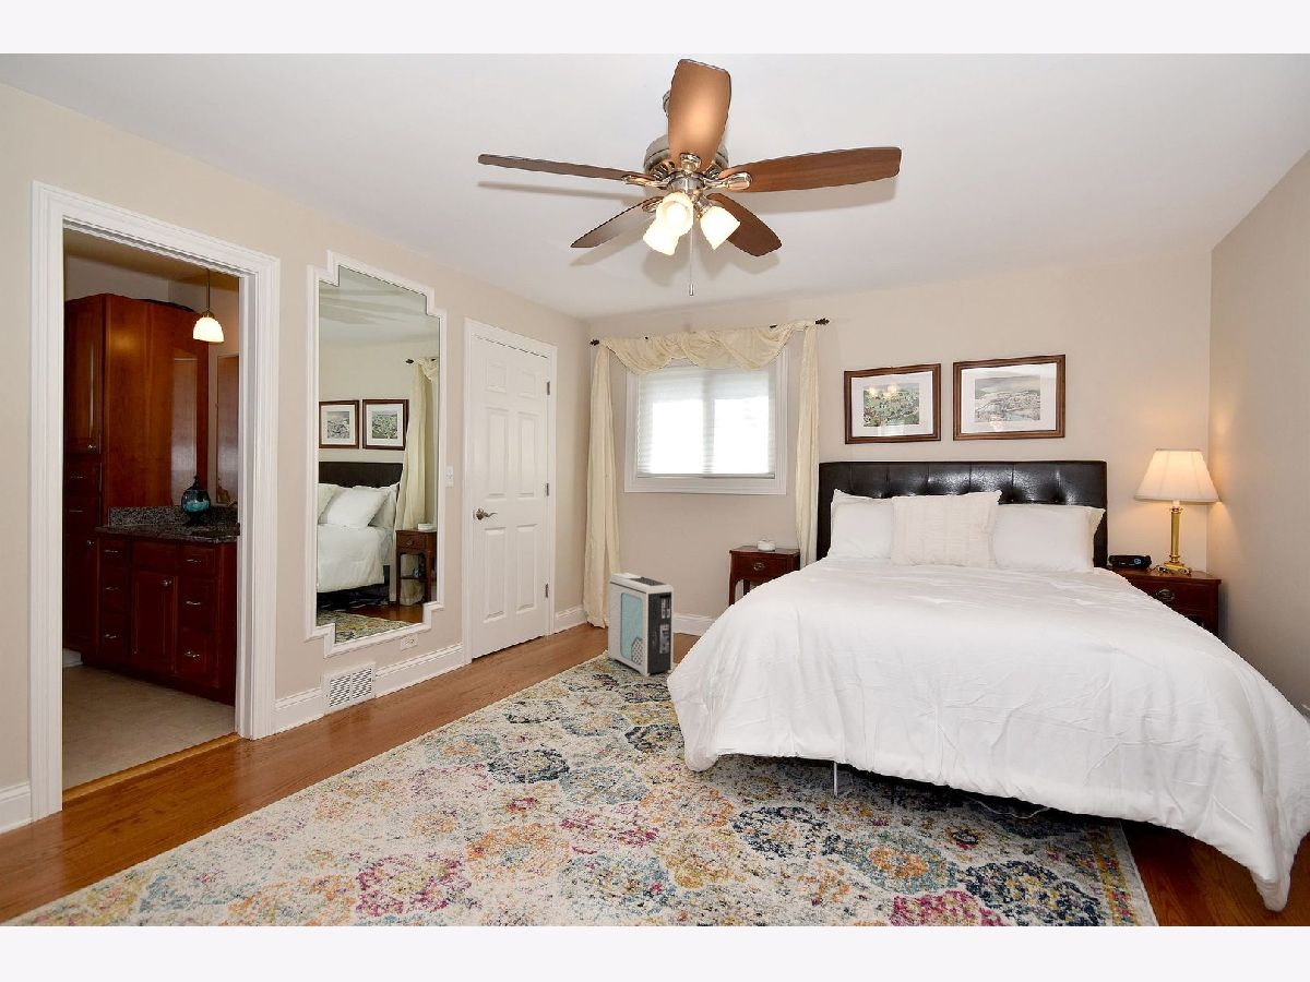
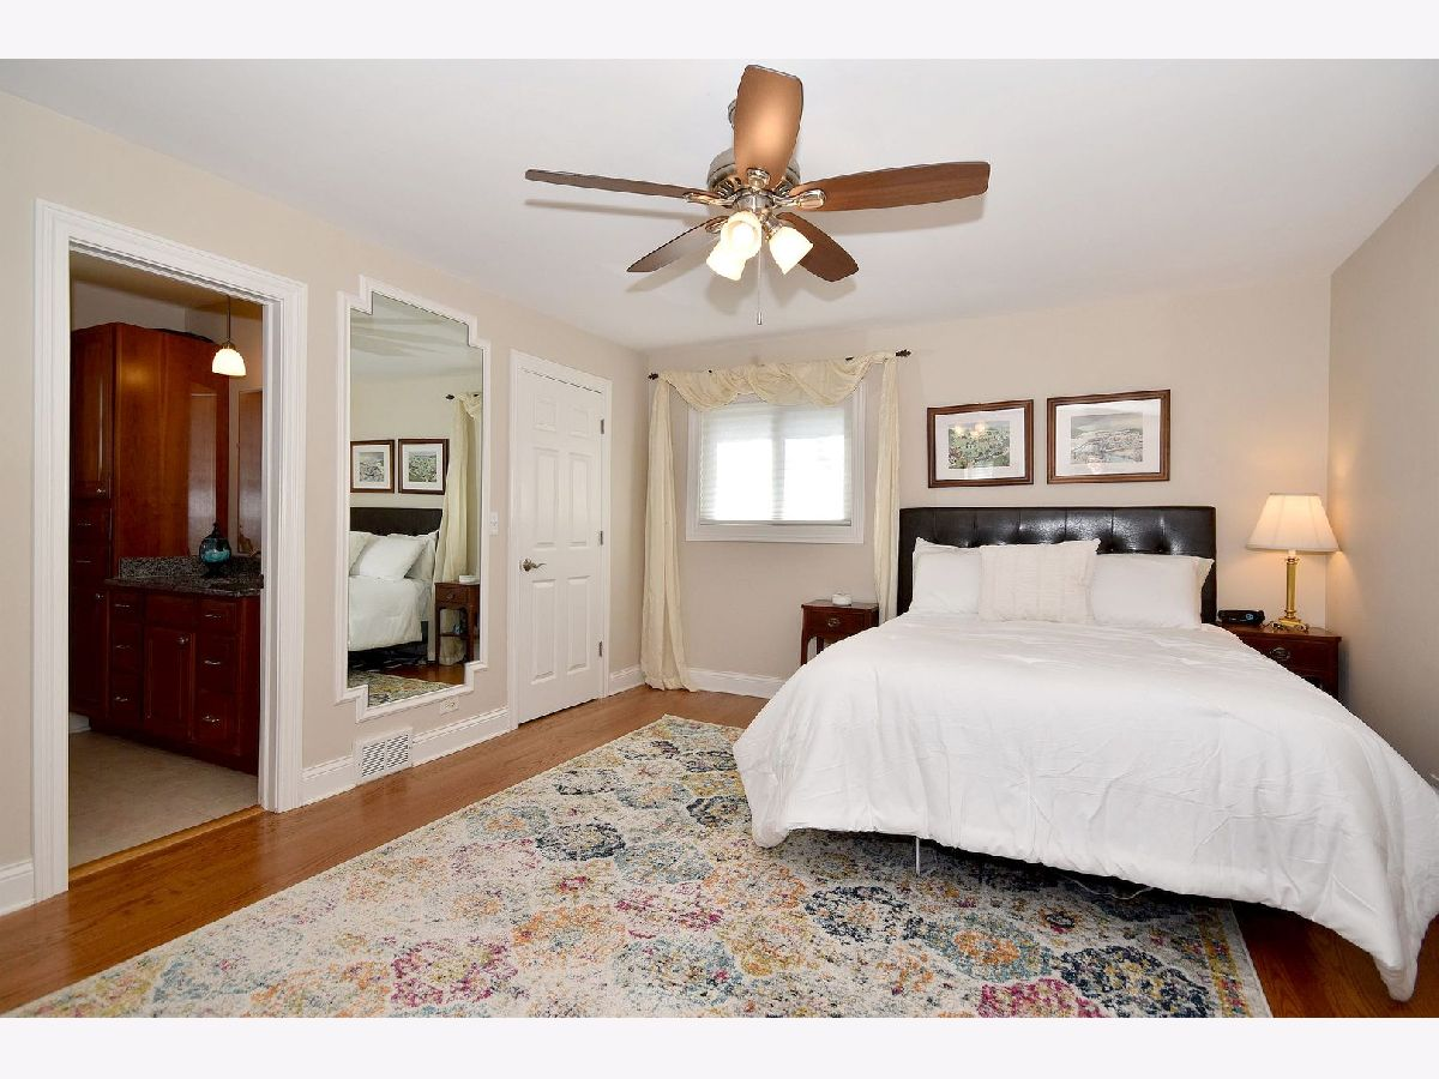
- air purifier (639, 621)
